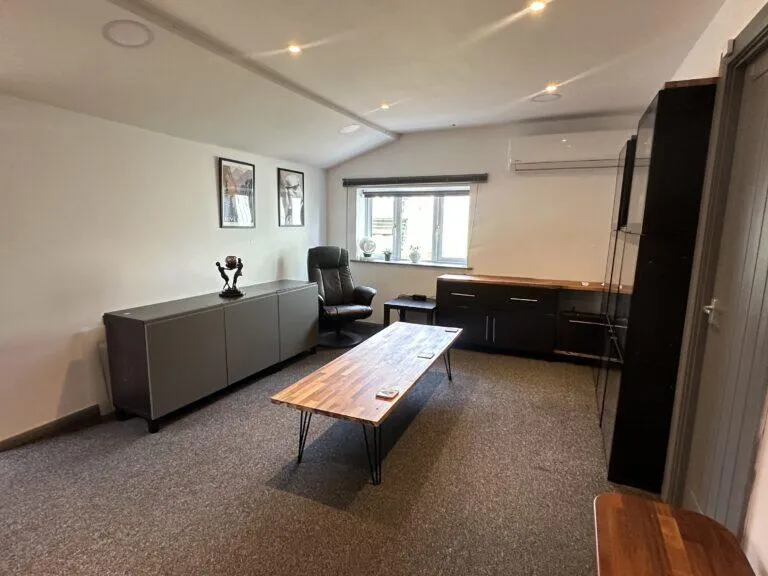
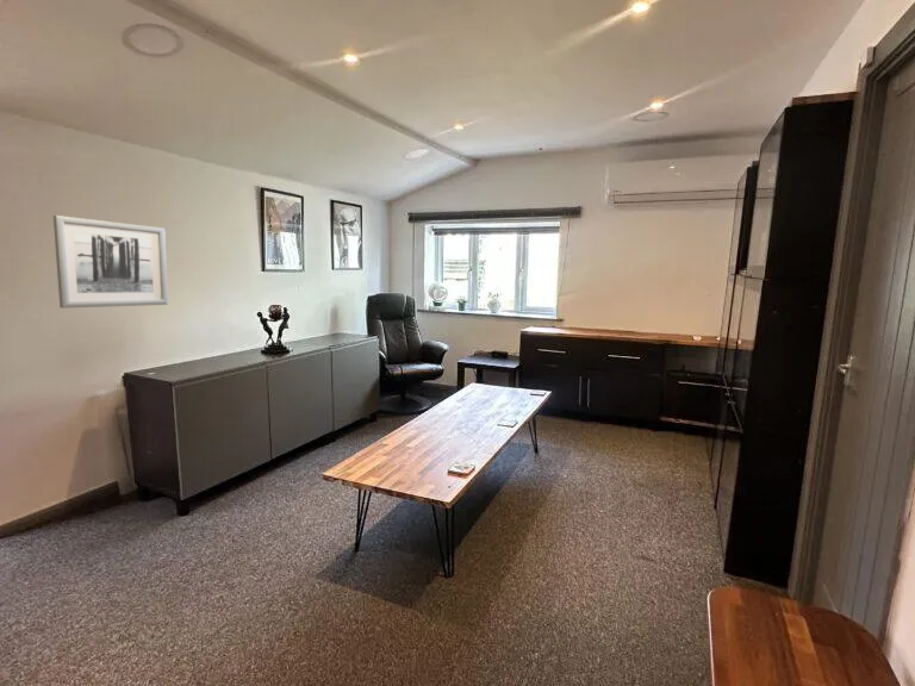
+ wall art (116, 264)
